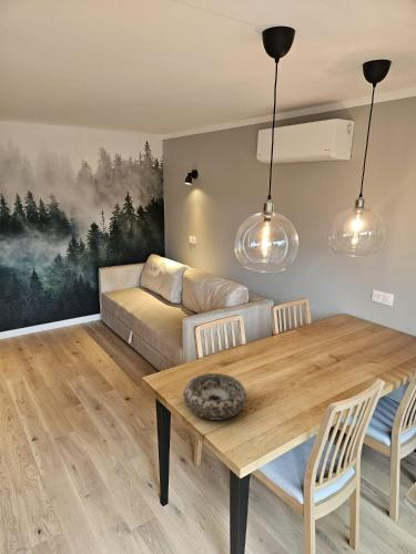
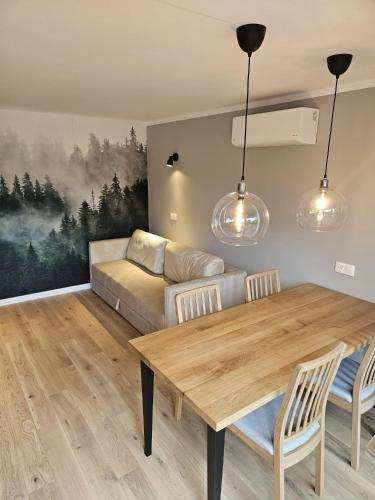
- decorative bowl (214, 394)
